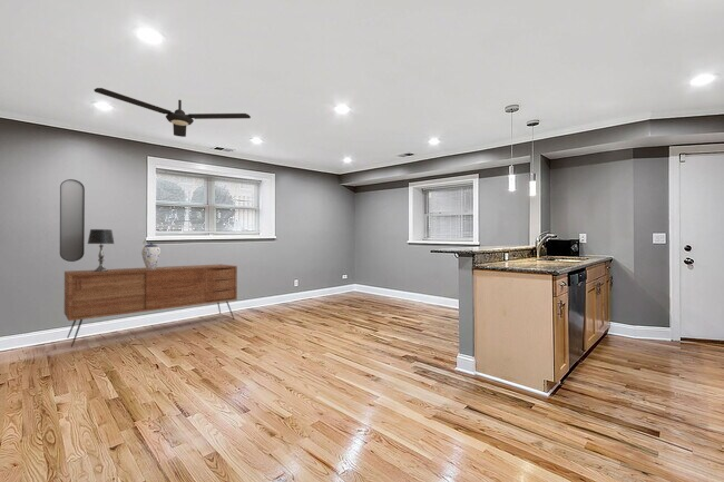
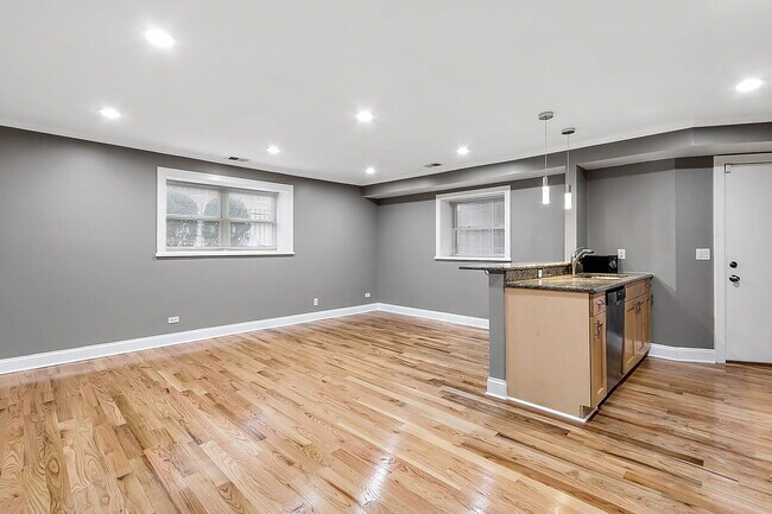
- table lamp (100, 249)
- ceiling fan (179, 117)
- home mirror (71, 220)
- decorative urn (150, 255)
- sideboard (159, 297)
